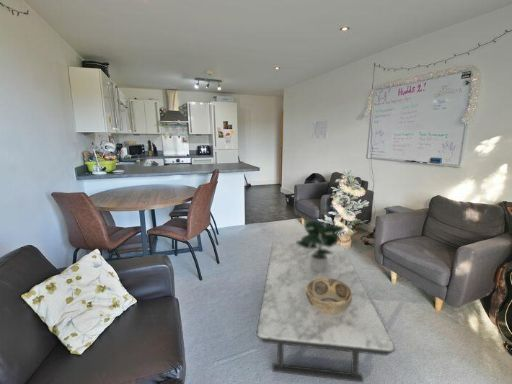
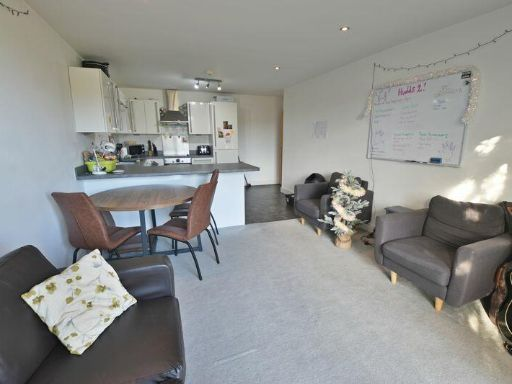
- potted plant (319, 247)
- coffee table (309, 303)
- decorative bowl (328, 297)
